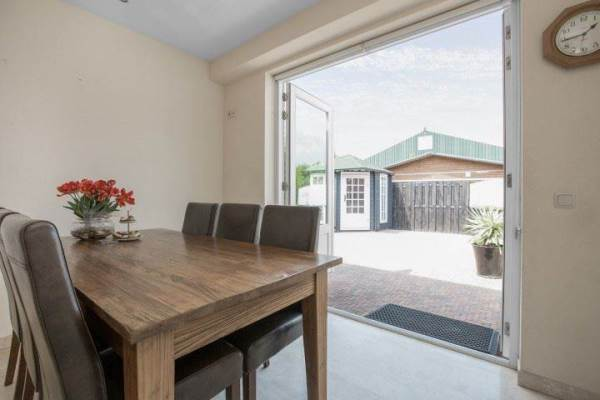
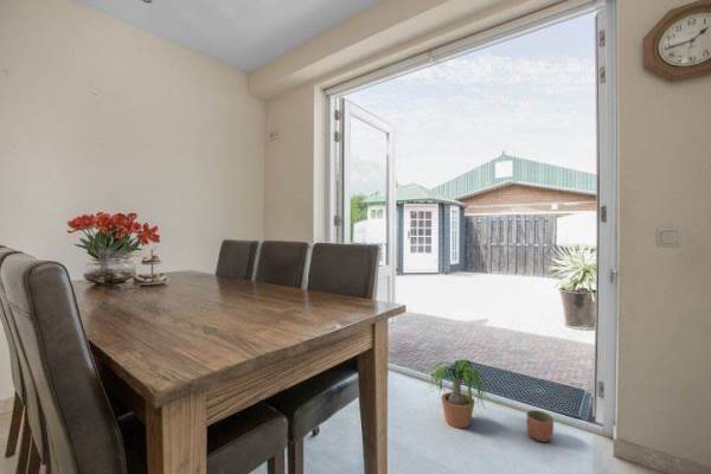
+ planter (539, 427)
+ potted plant (463, 393)
